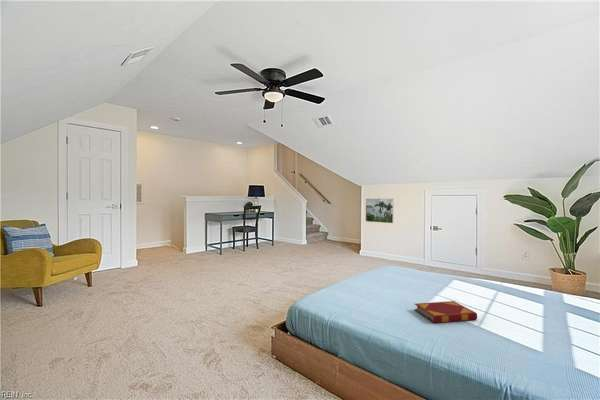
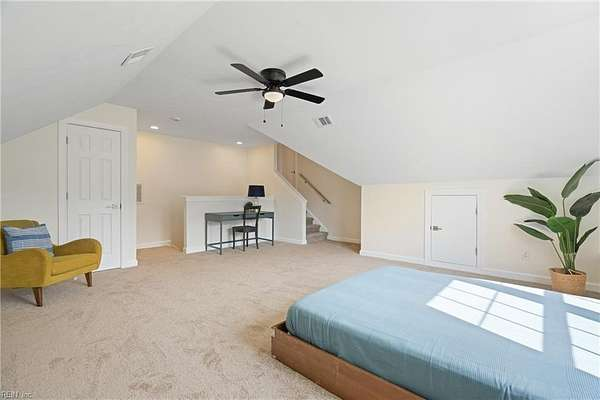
- hardback book (444, 311)
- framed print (379, 210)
